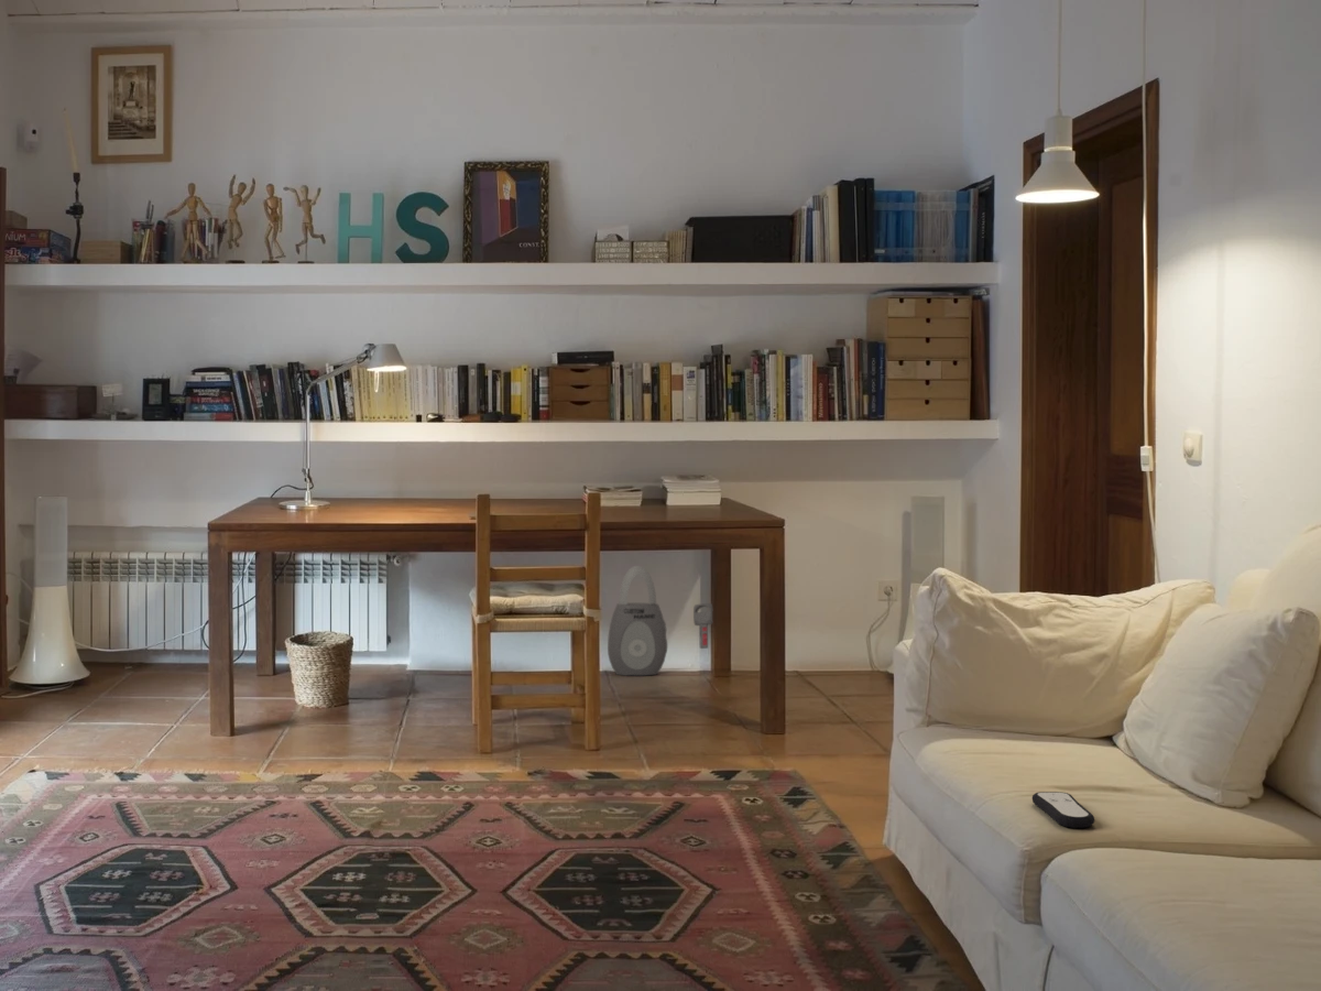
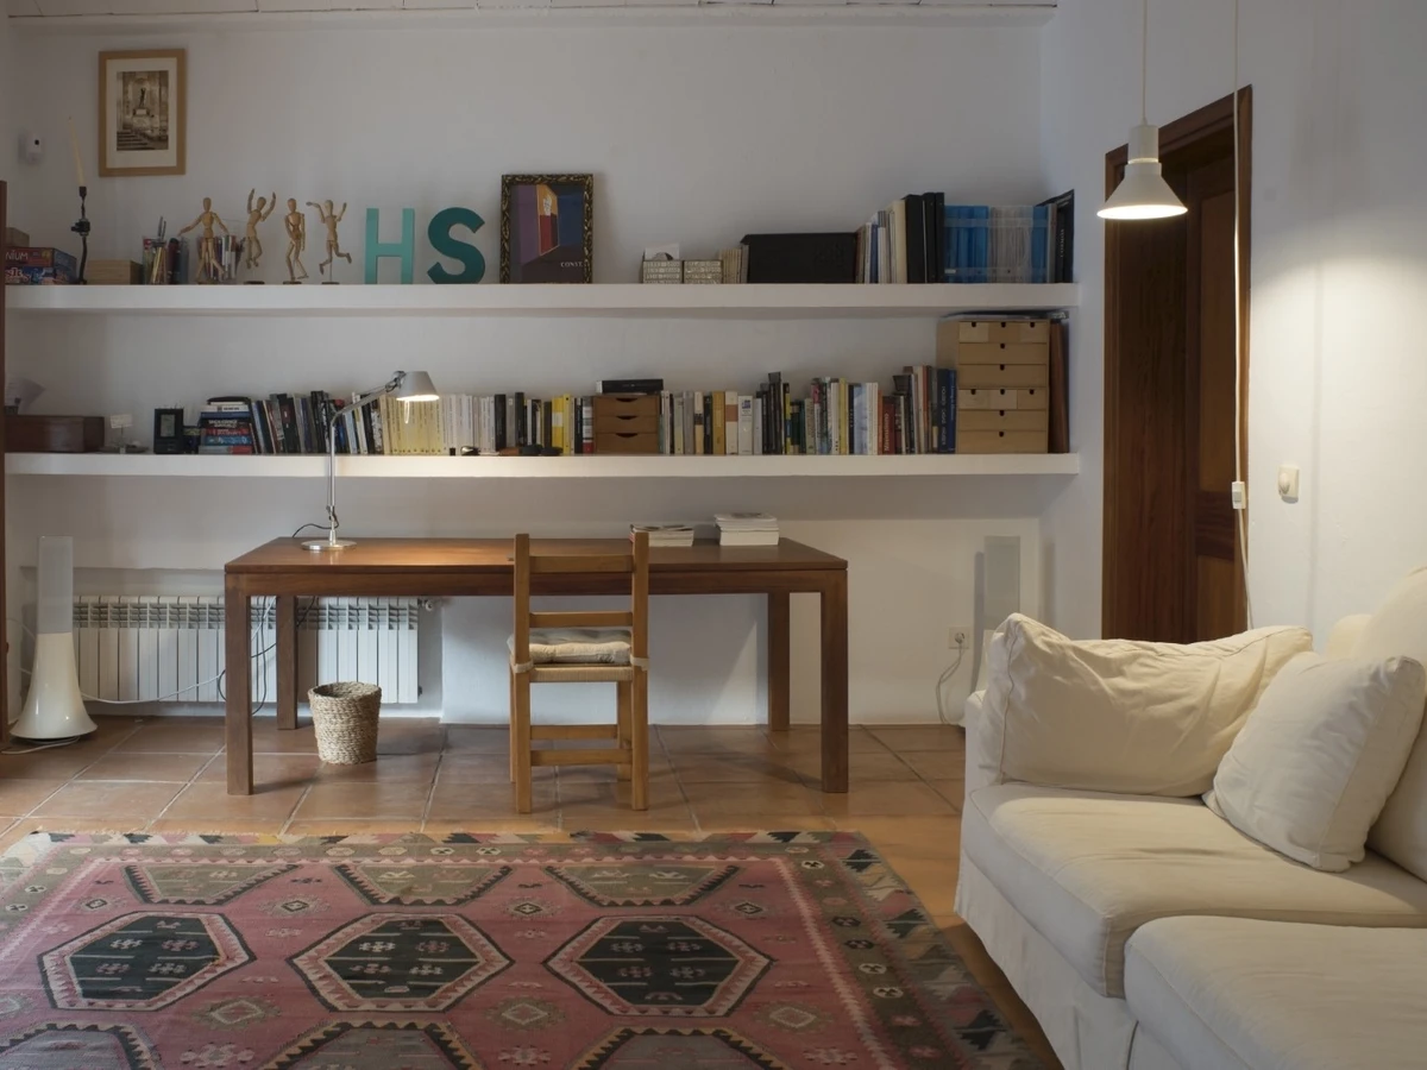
- remote control (1063, 808)
- padlock (659, 620)
